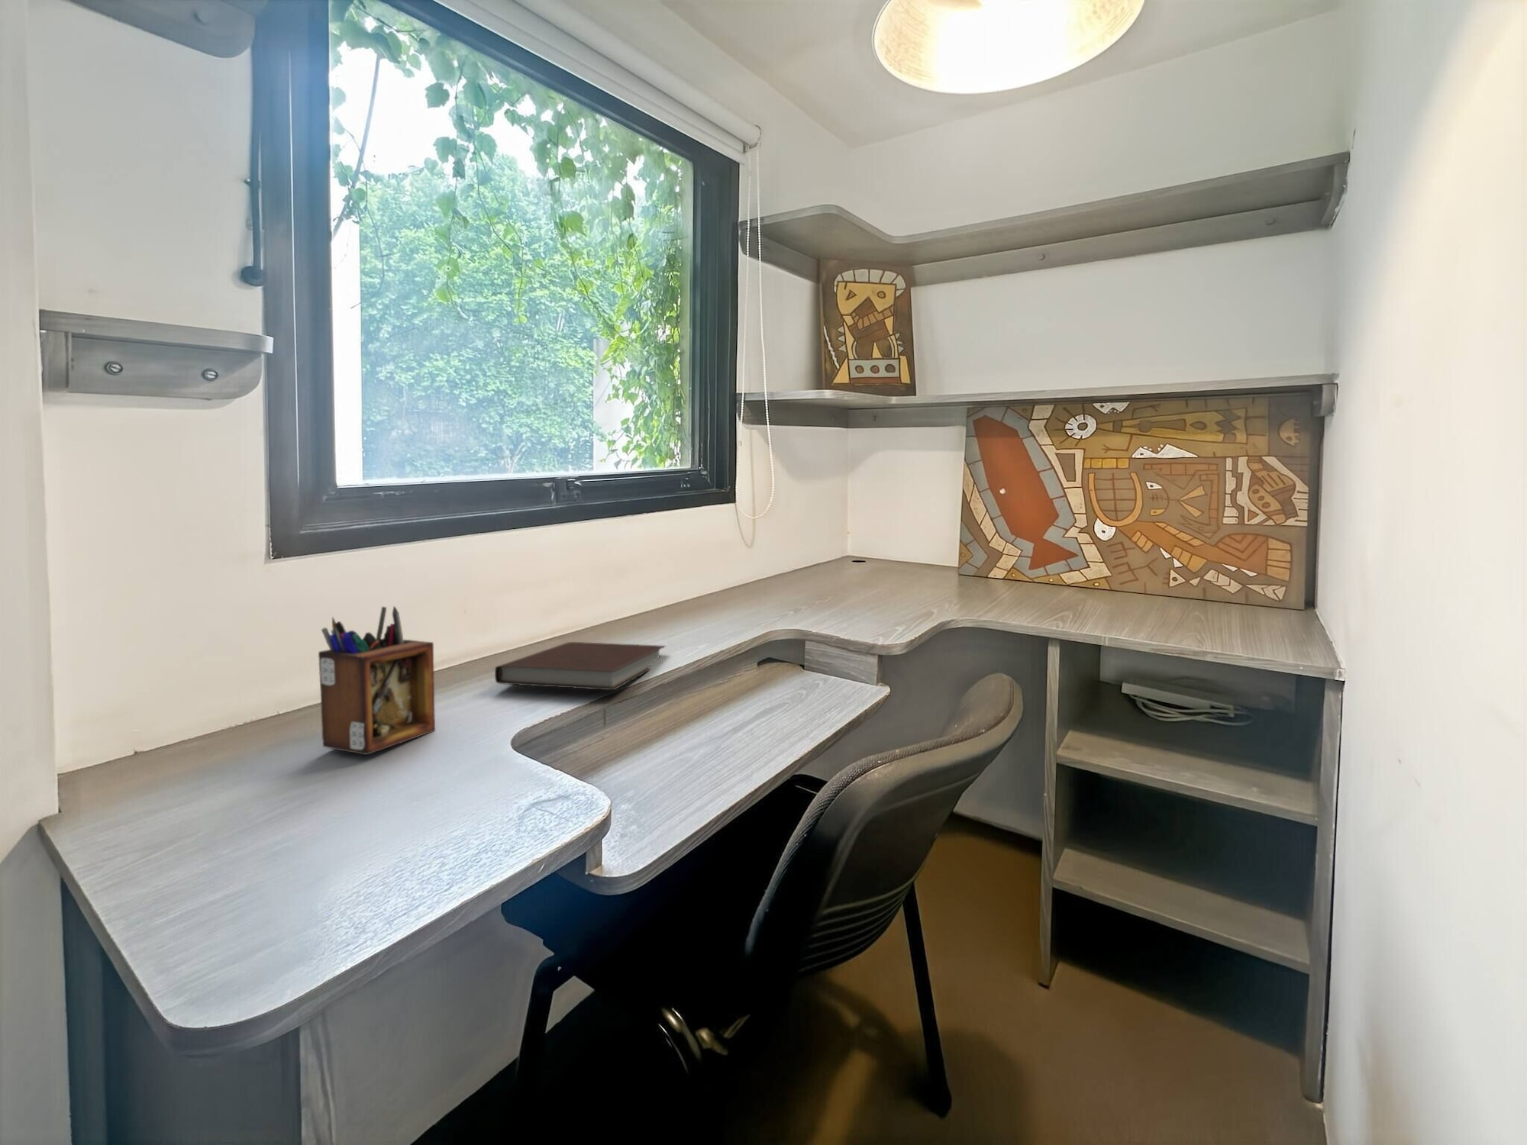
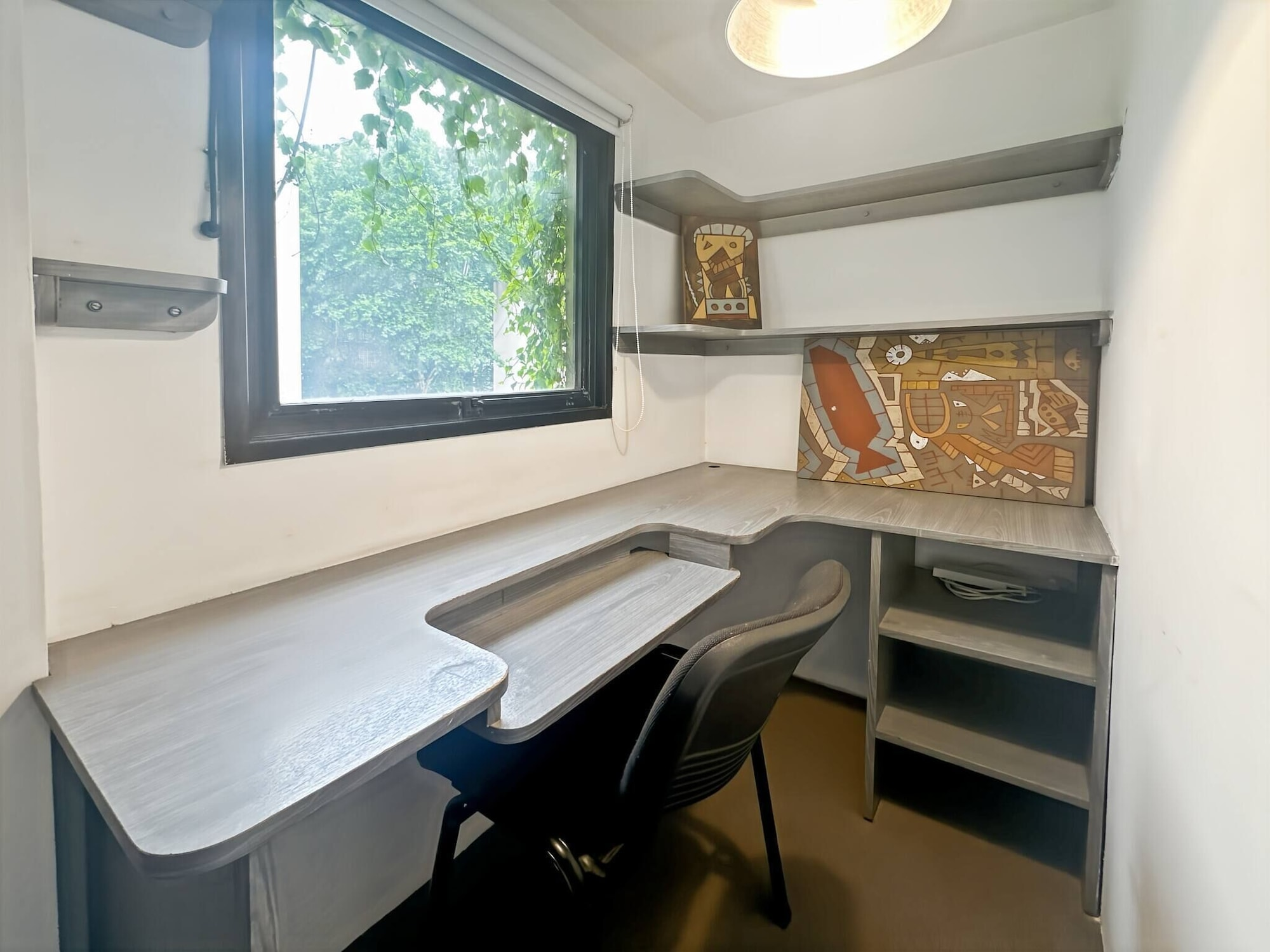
- notebook (587, 663)
- desk organizer (379, 675)
